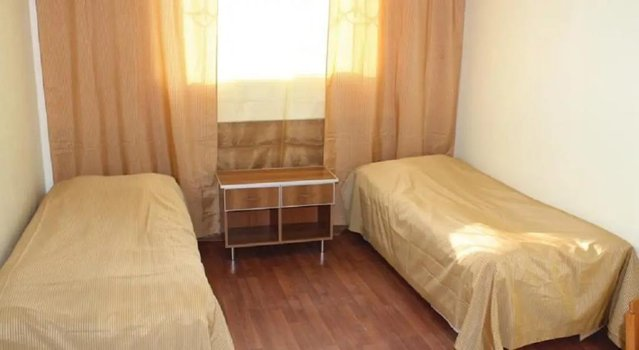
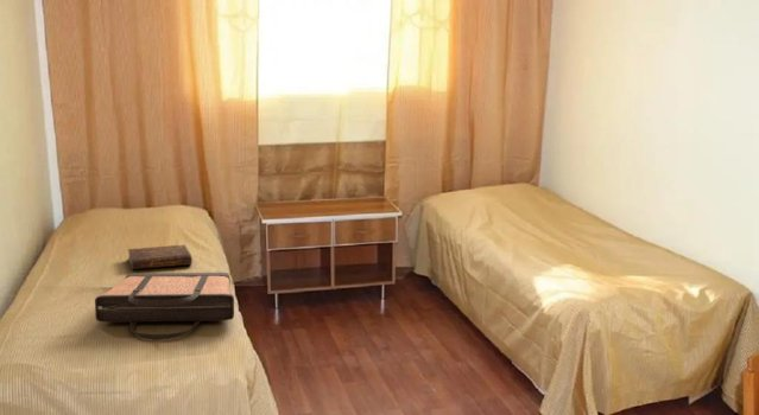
+ book (159, 257)
+ shopping bag (170, 296)
